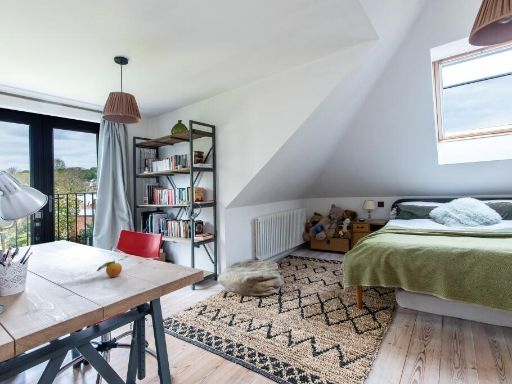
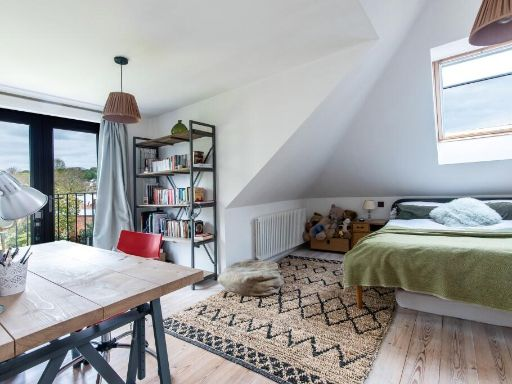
- fruit (109, 267)
